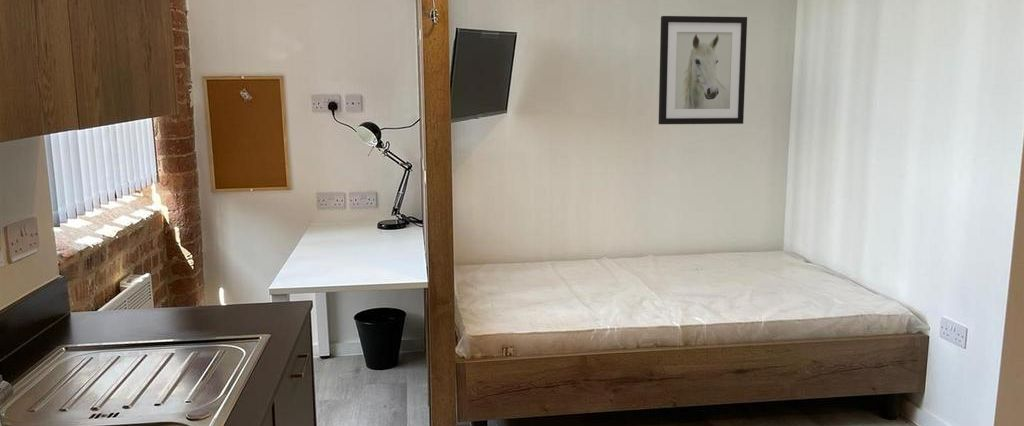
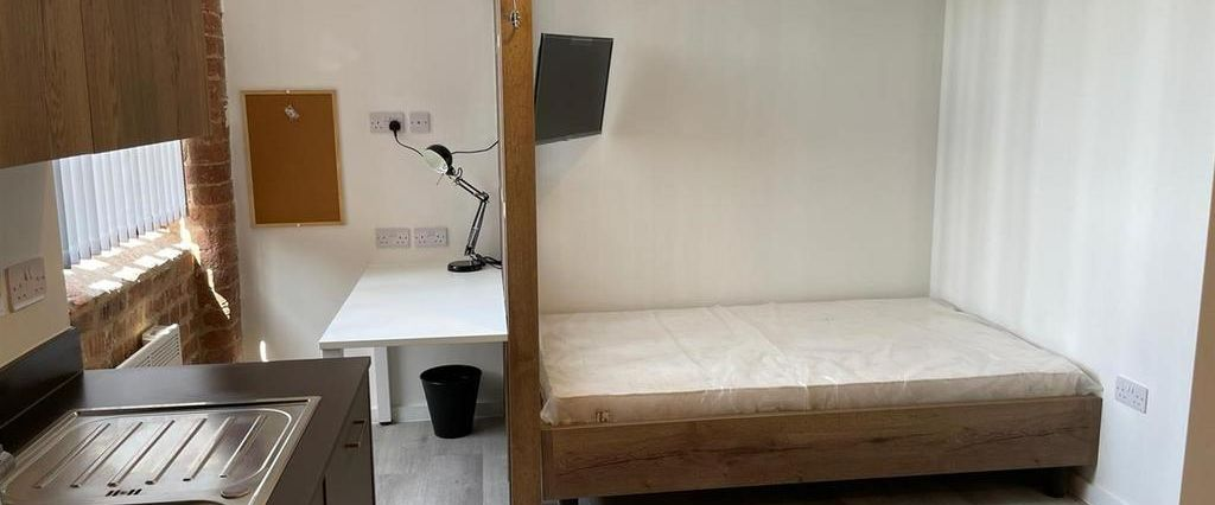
- wall art (702, 70)
